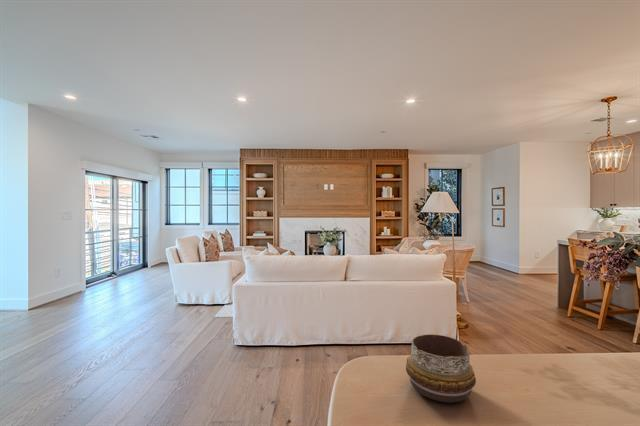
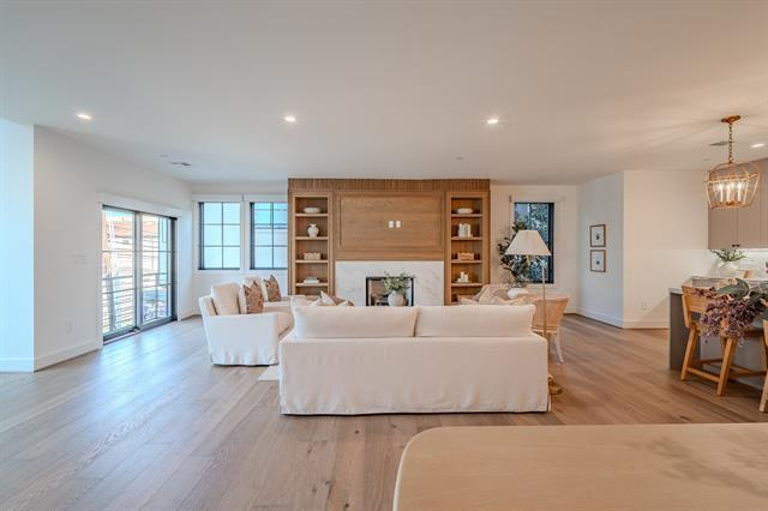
- decorative bowl (439, 366)
